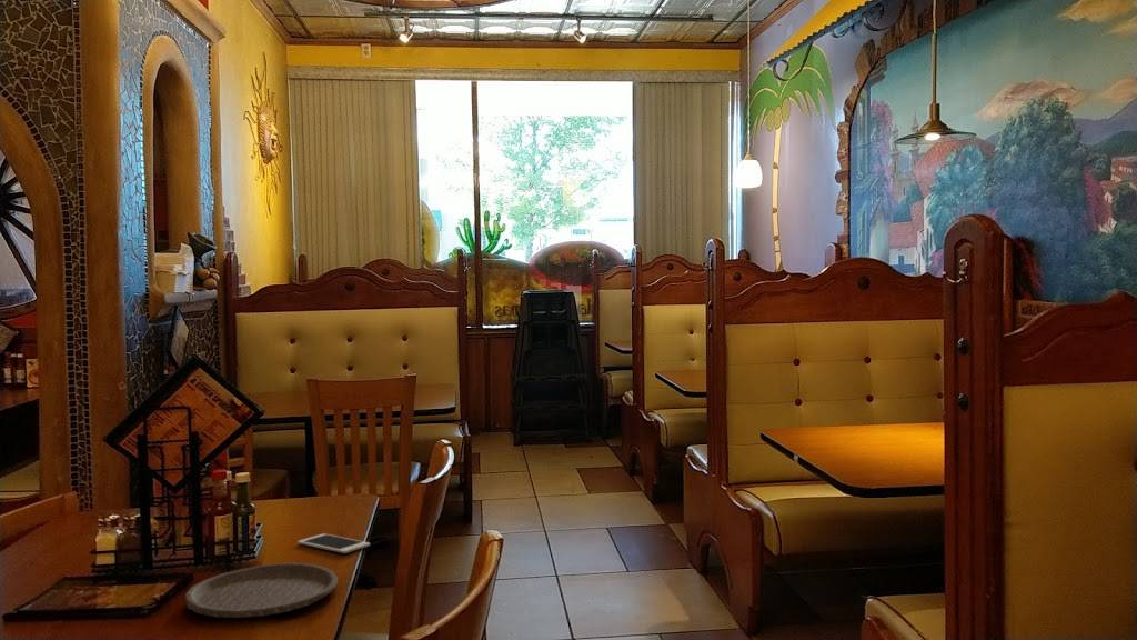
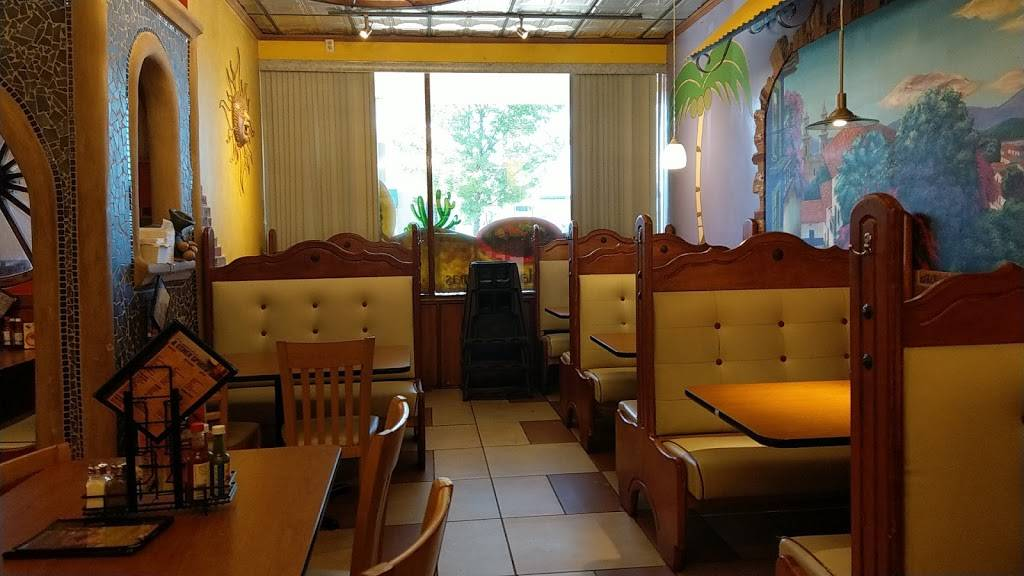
- cell phone (333, 542)
- plate (263, 590)
